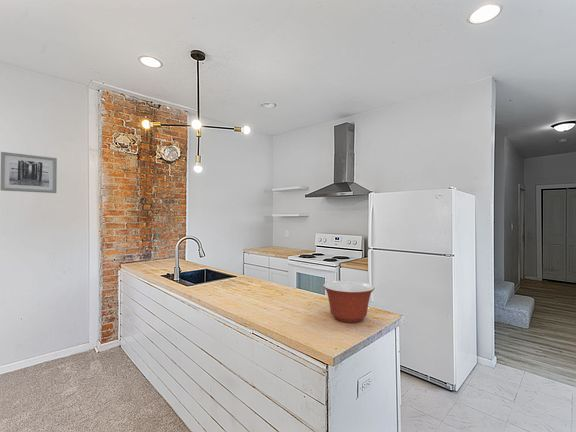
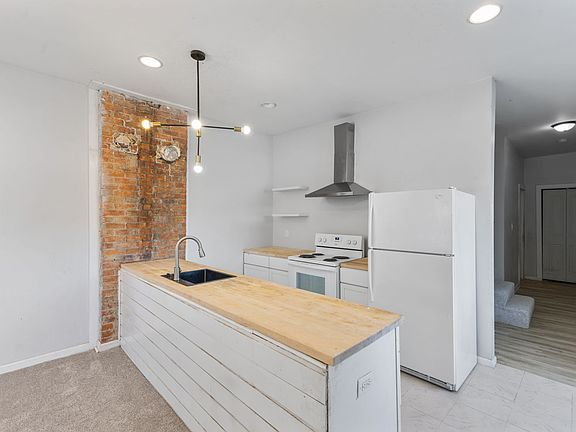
- wall art (29, 173)
- mixing bowl (348, 301)
